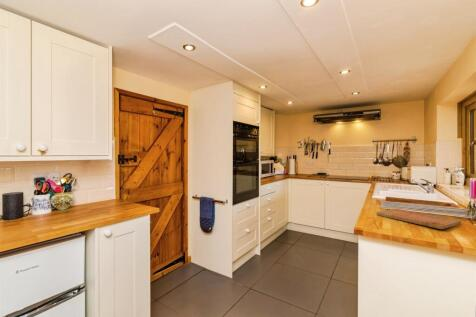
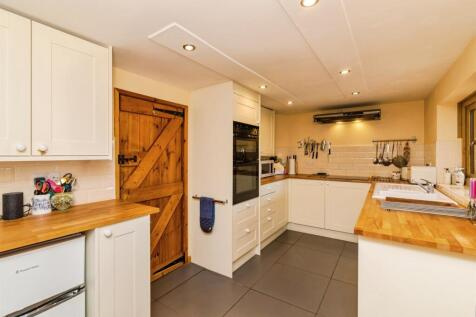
- cutting board (415, 217)
